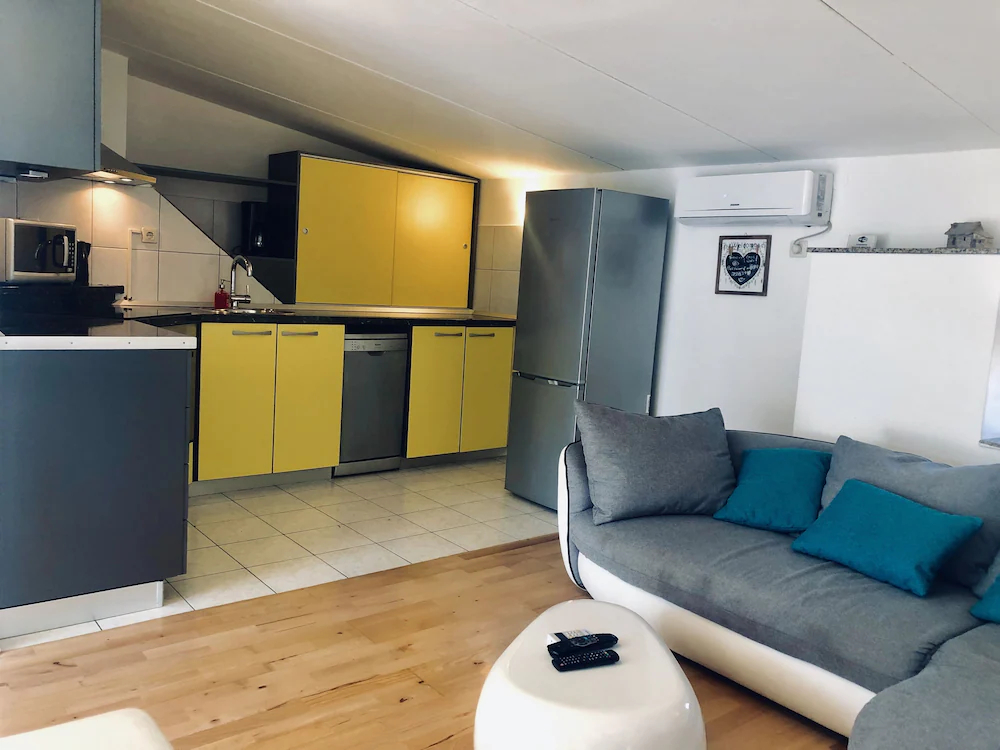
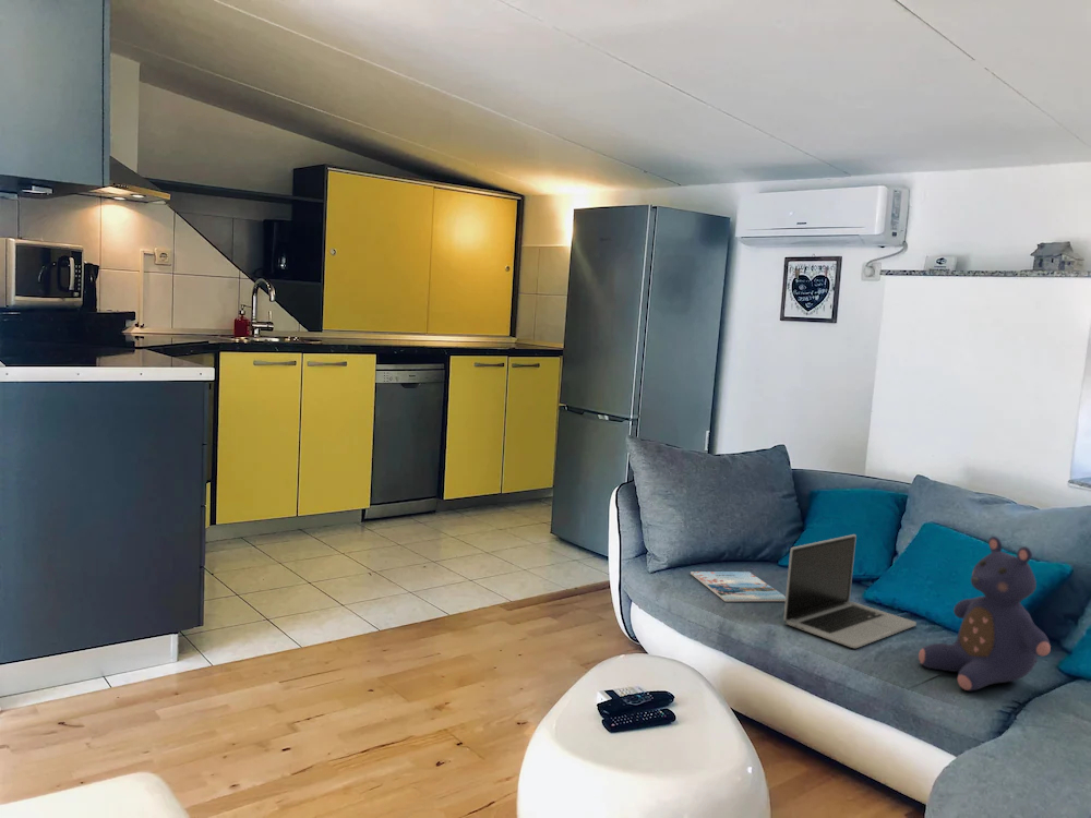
+ magazine (738, 586)
+ laptop (850, 588)
+ teddy bear (984, 610)
